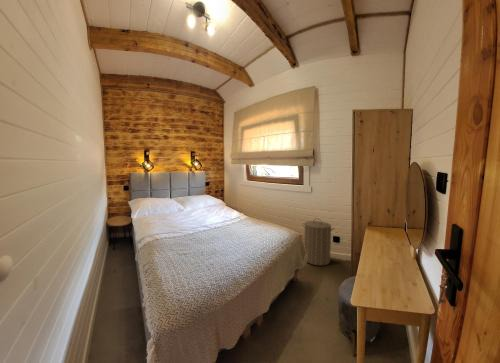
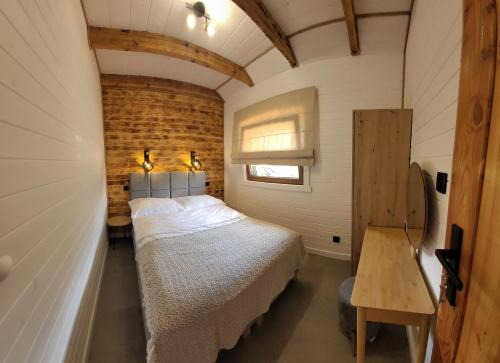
- laundry hamper (317, 239)
